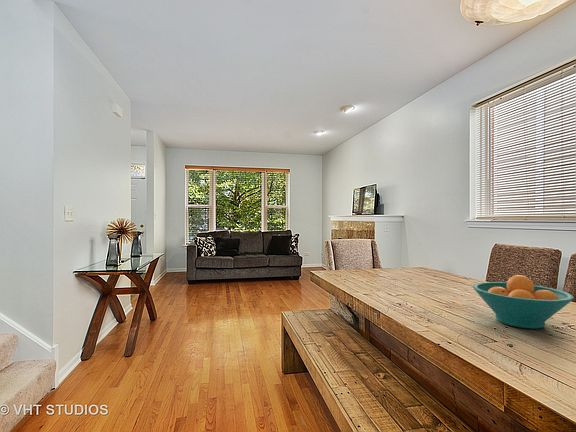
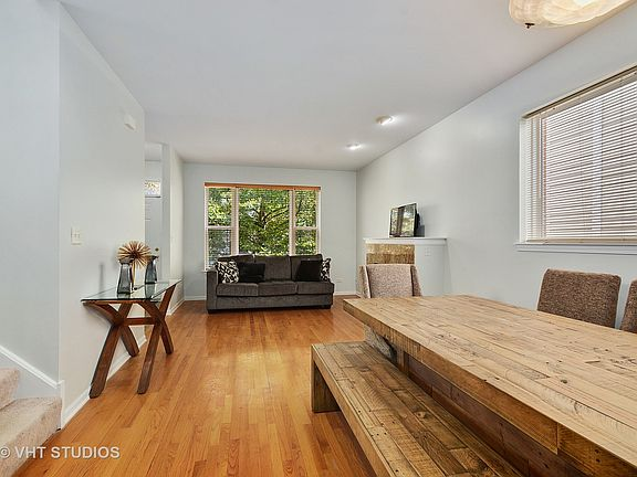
- fruit bowl (519, 299)
